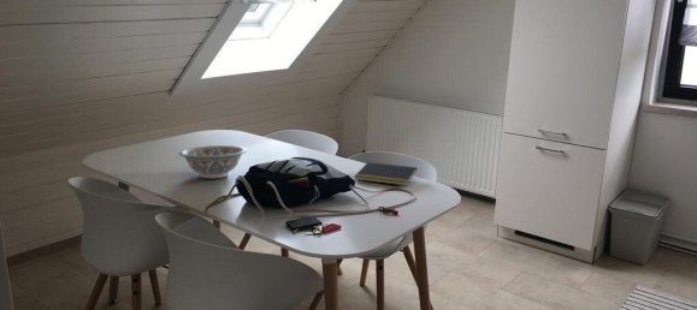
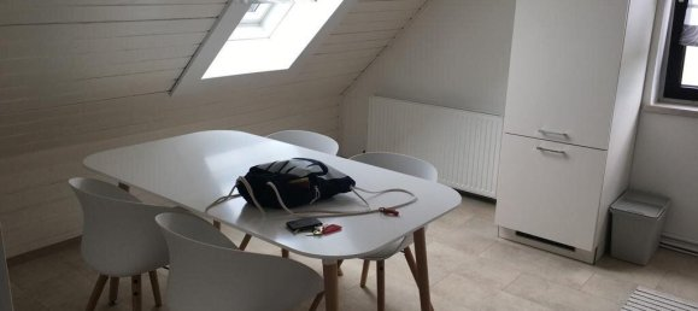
- decorative bowl (213, 162)
- notepad (385, 173)
